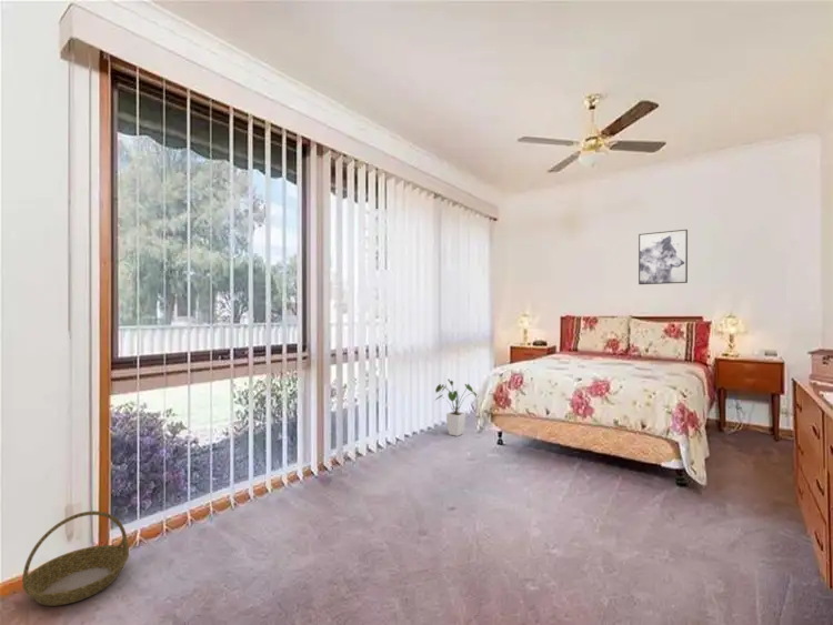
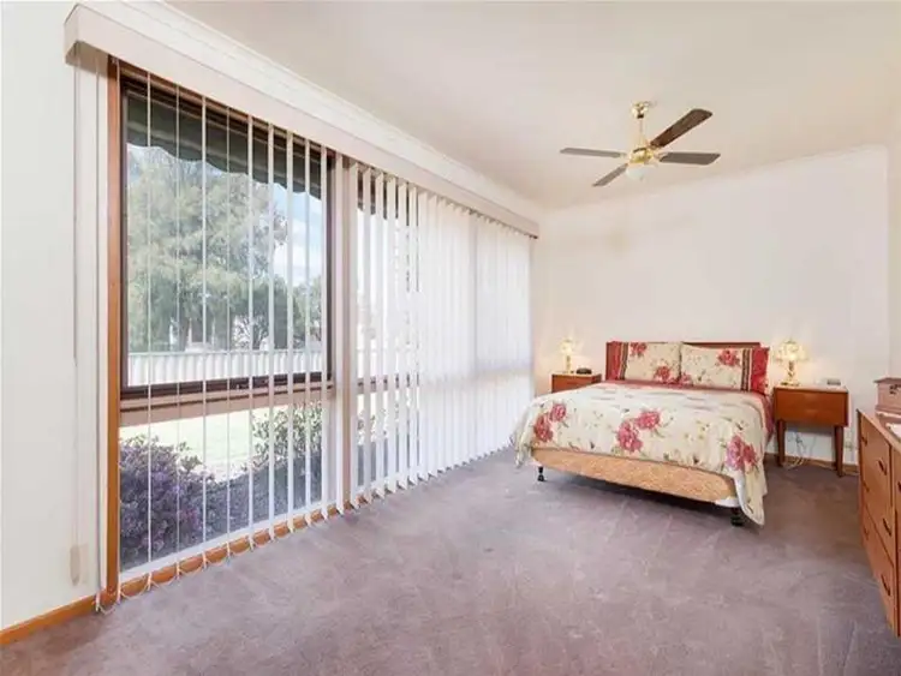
- wall art (662, 258)
- basket (78, 550)
- house plant (456, 406)
